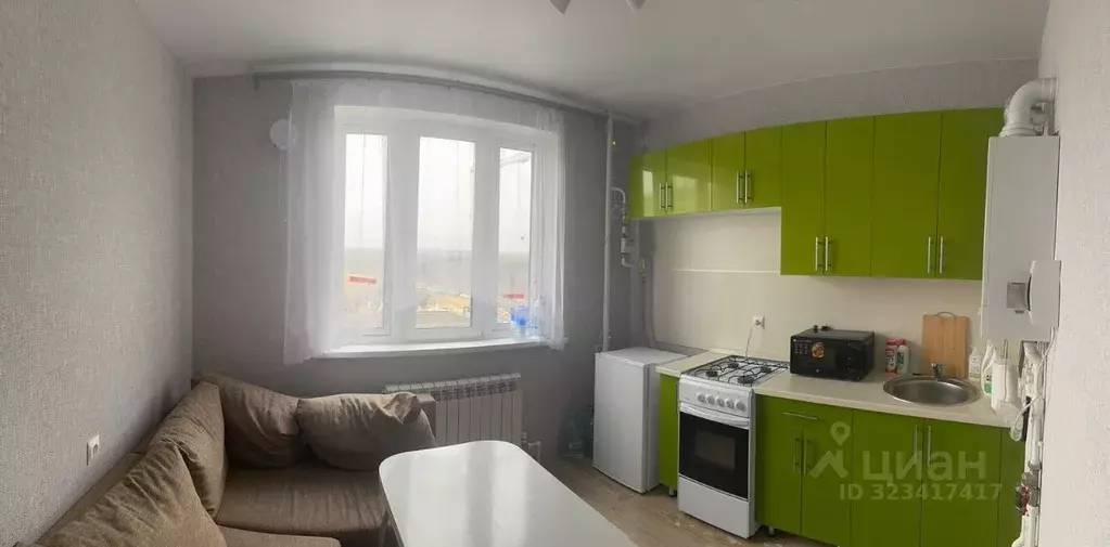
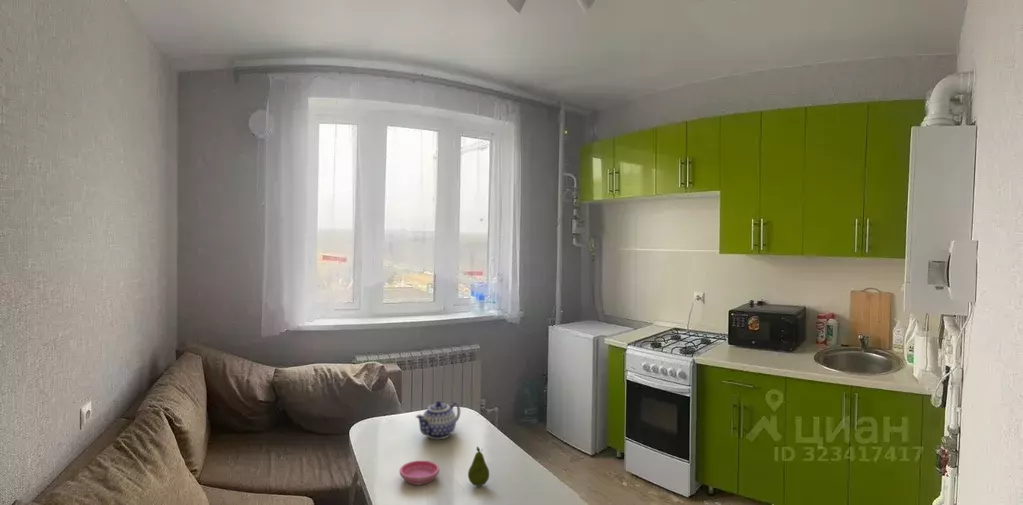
+ fruit (478, 465)
+ teapot (438, 418)
+ saucer (419, 473)
